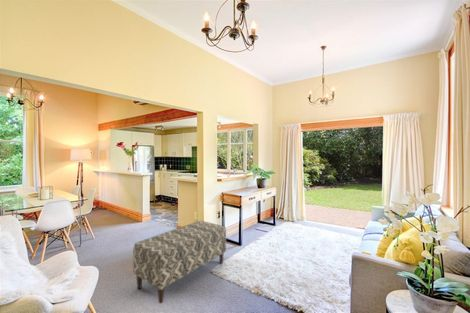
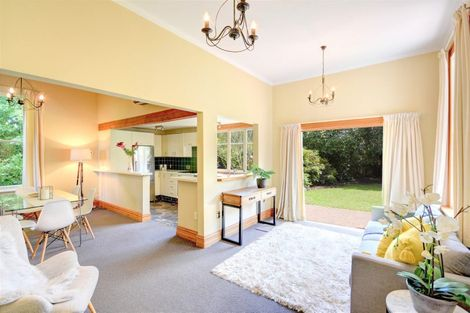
- bench (184, 254)
